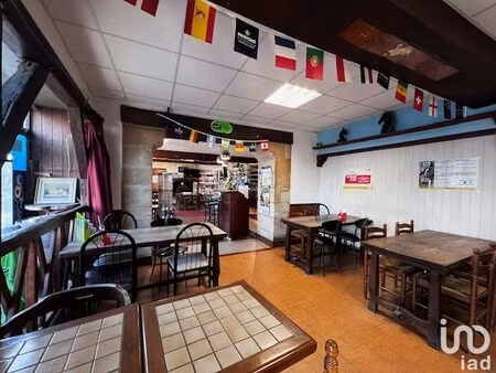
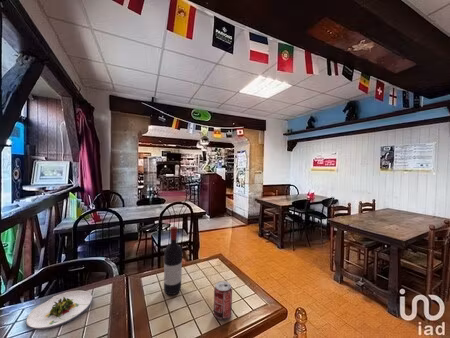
+ wine bottle (173, 259)
+ beverage can (222, 299)
+ salad plate (62, 305)
